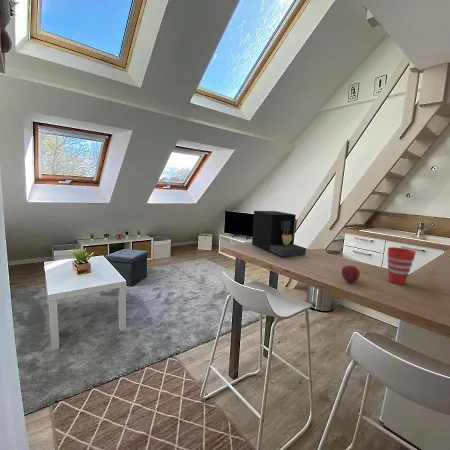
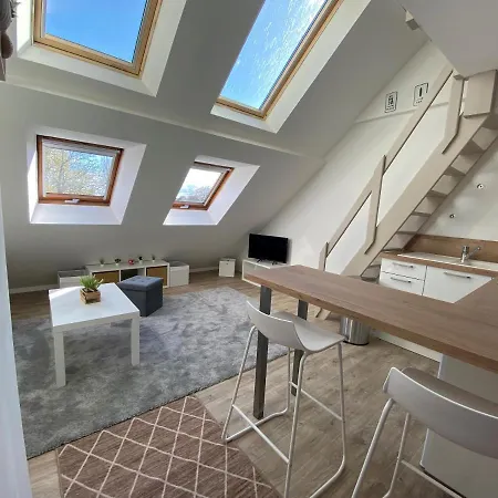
- cup (399, 266)
- fruit (350, 273)
- coffee maker (277, 231)
